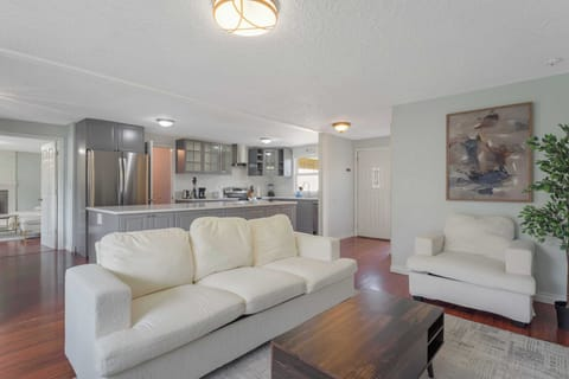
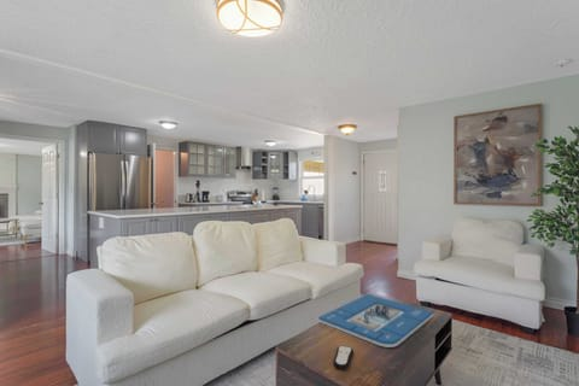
+ architectural model (376, 312)
+ remote control (343, 356)
